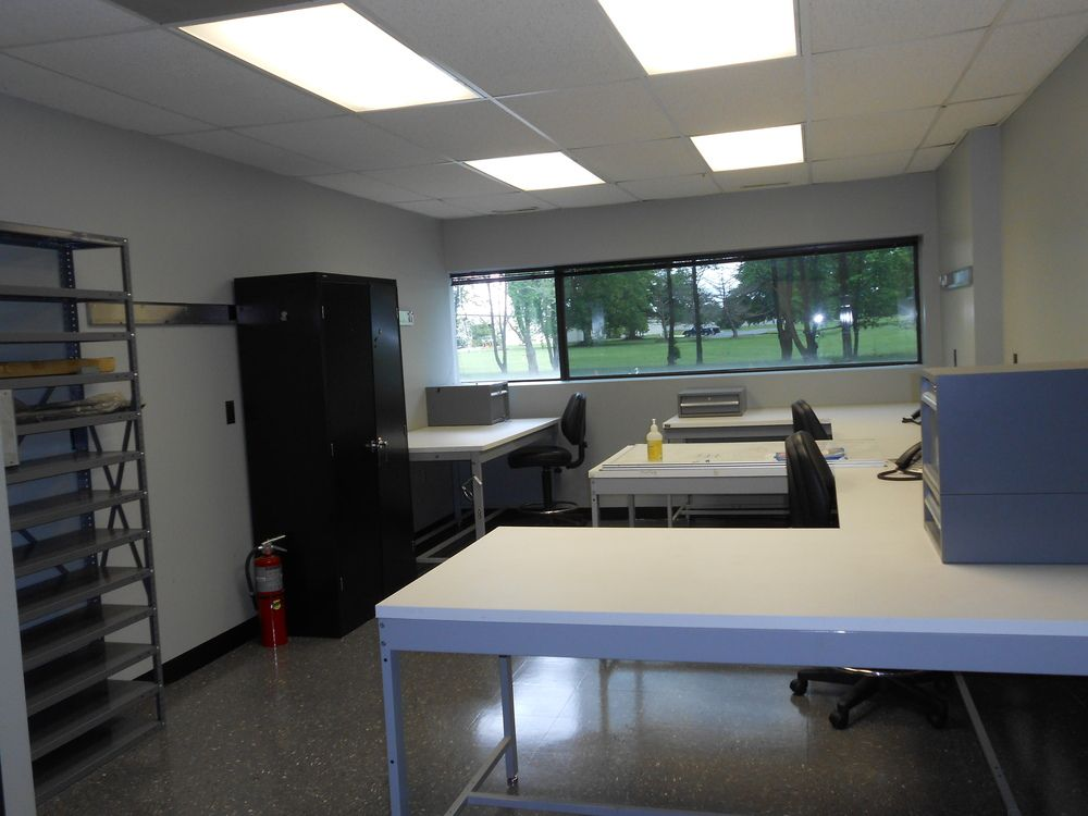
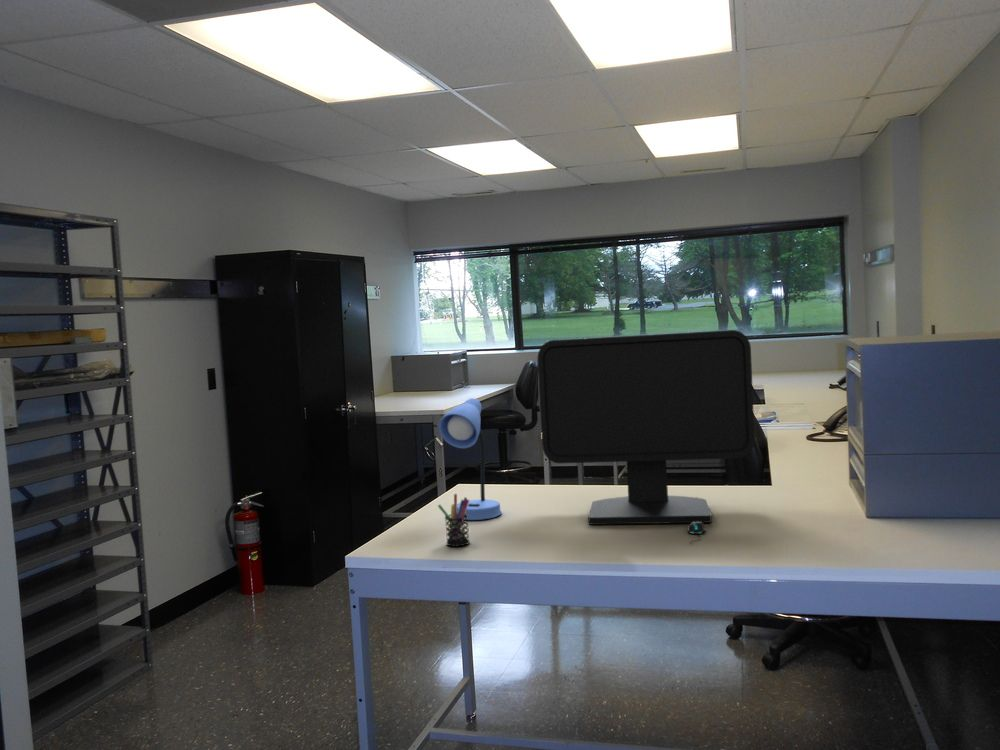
+ monitor (645, 423)
+ pen holder (453, 519)
+ mouse (693, 530)
+ desk lamp (467, 447)
